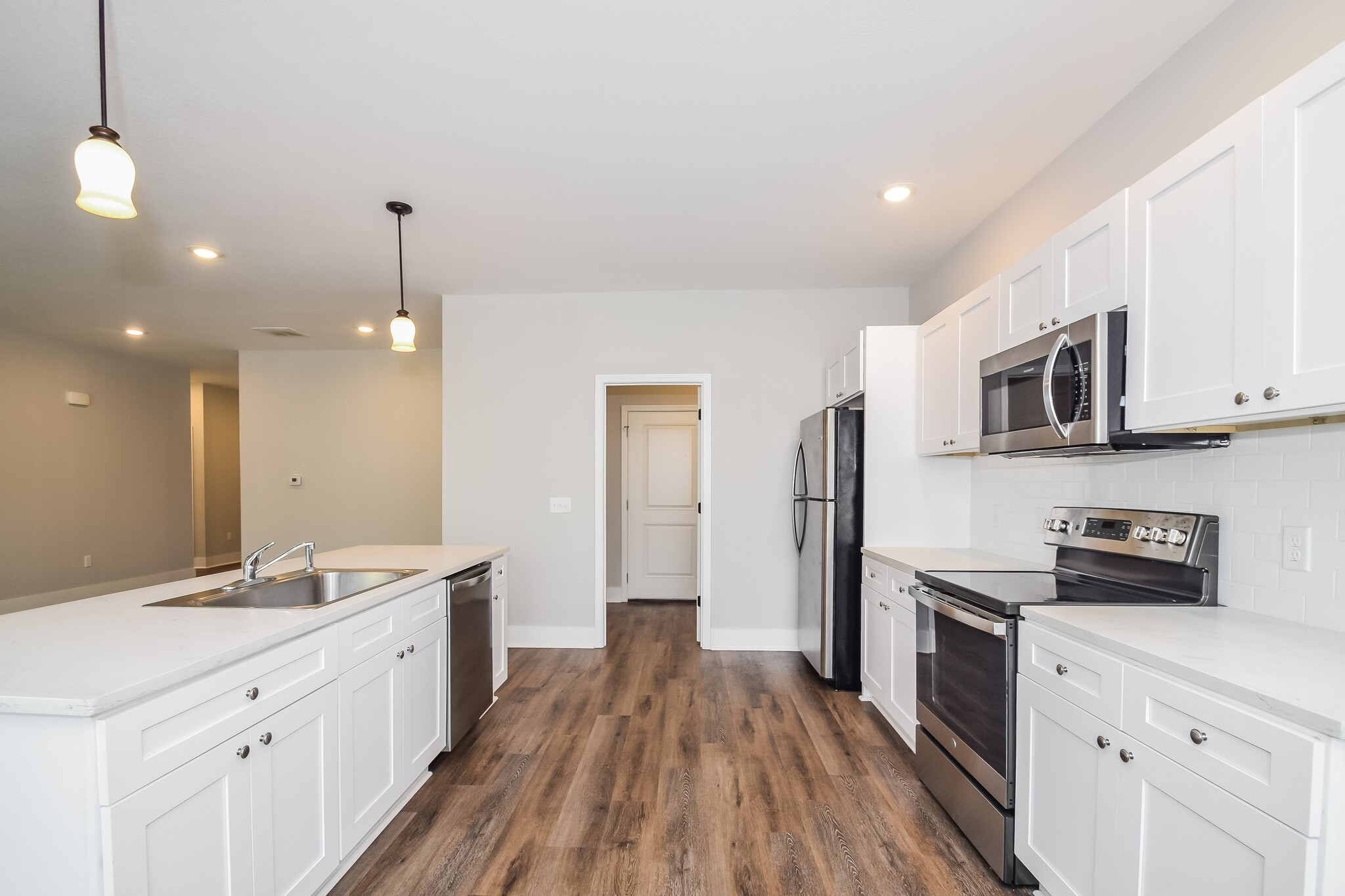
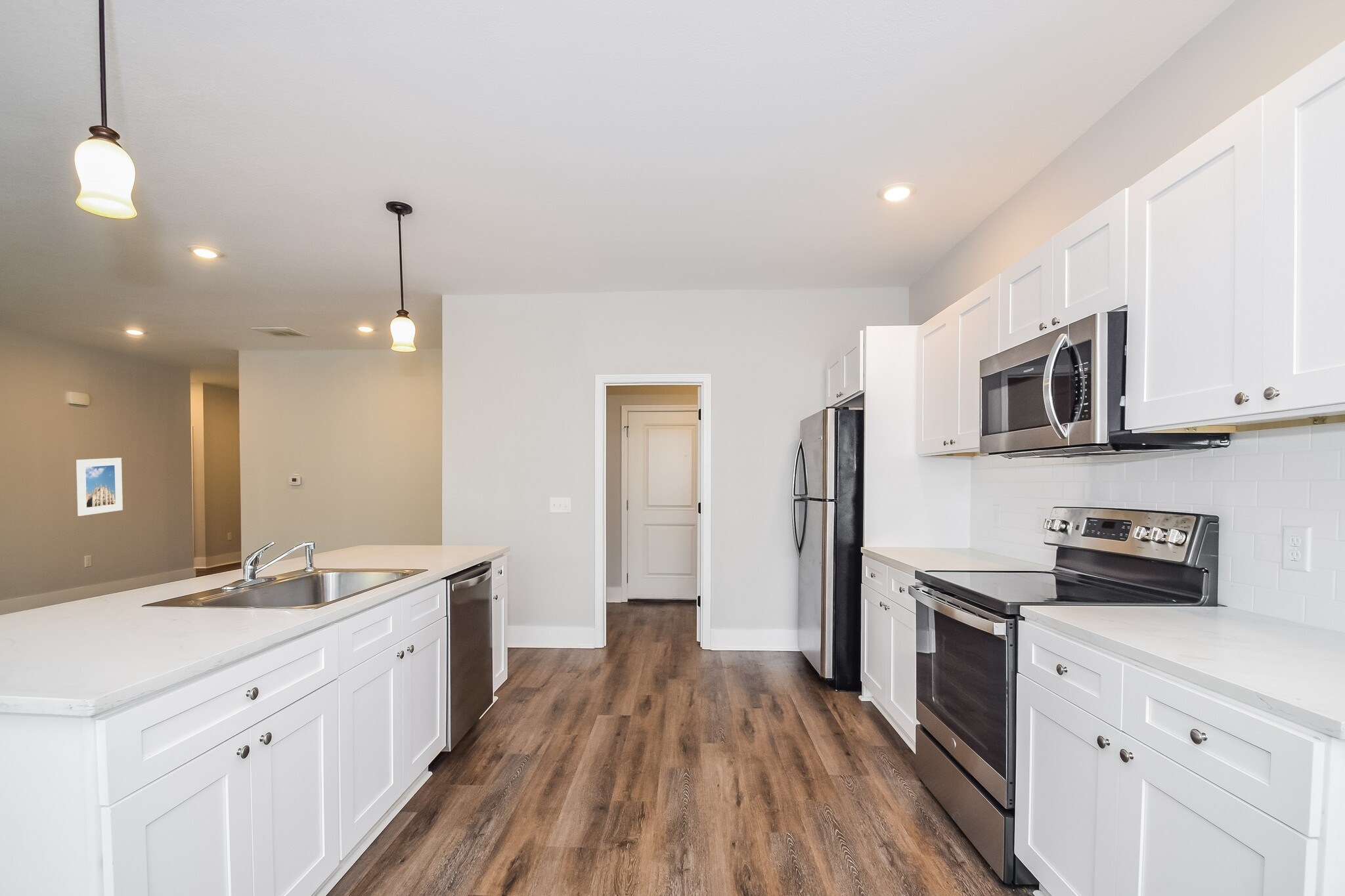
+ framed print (100, 486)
